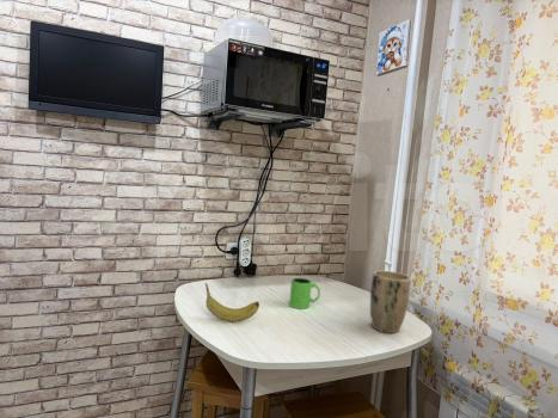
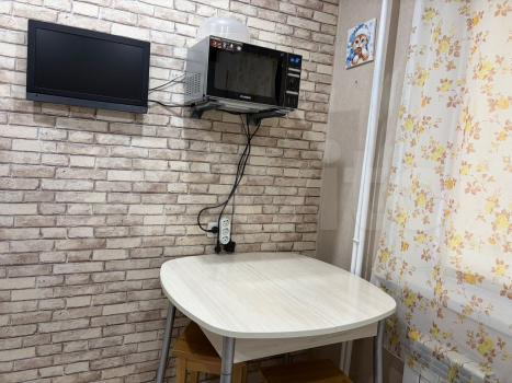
- mug (305, 293)
- plant pot (388, 301)
- fruit (231, 308)
